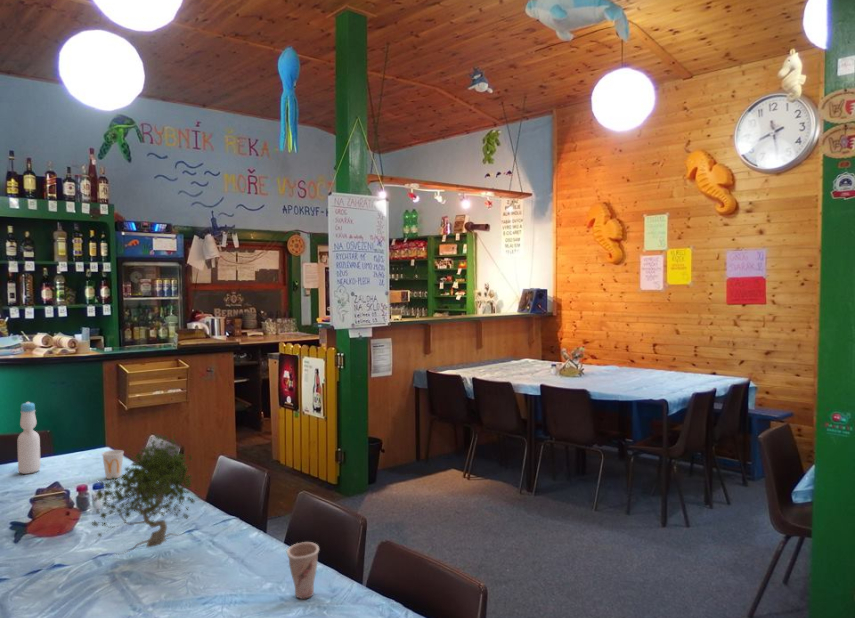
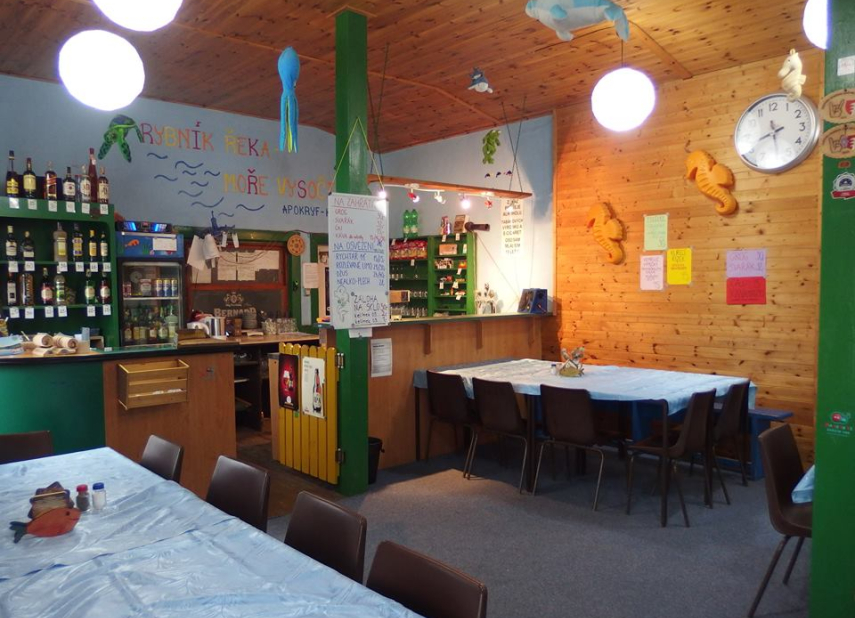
- bottle (28, 436)
- cup (303, 572)
- plant (149, 494)
- cup (113, 464)
